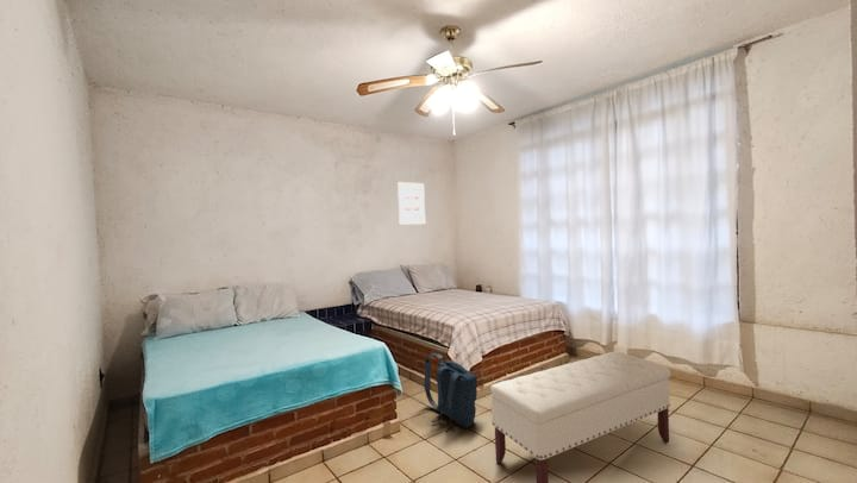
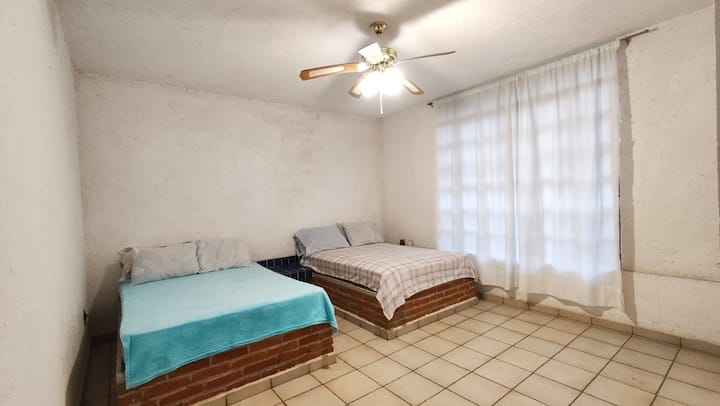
- wall art (412, 203)
- backpack (445, 388)
- bench (583, 412)
